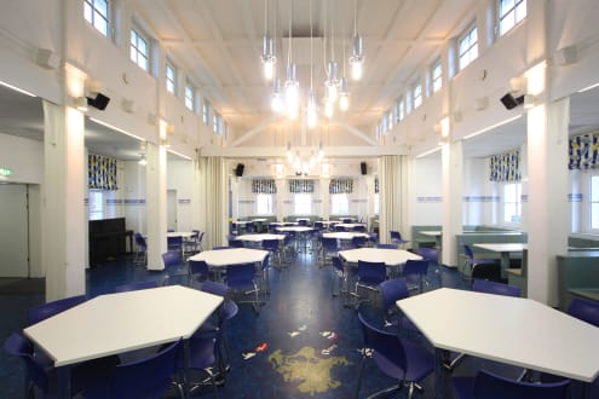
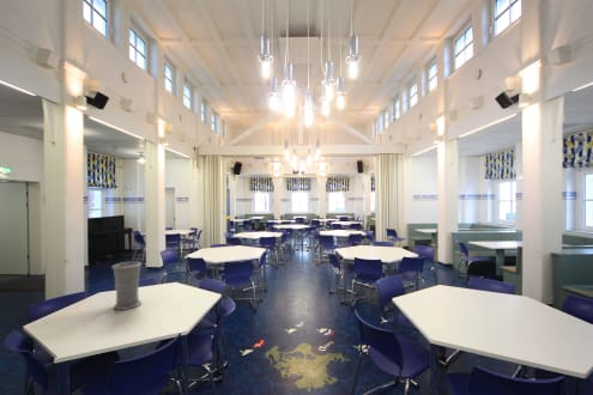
+ vase (127, 284)
